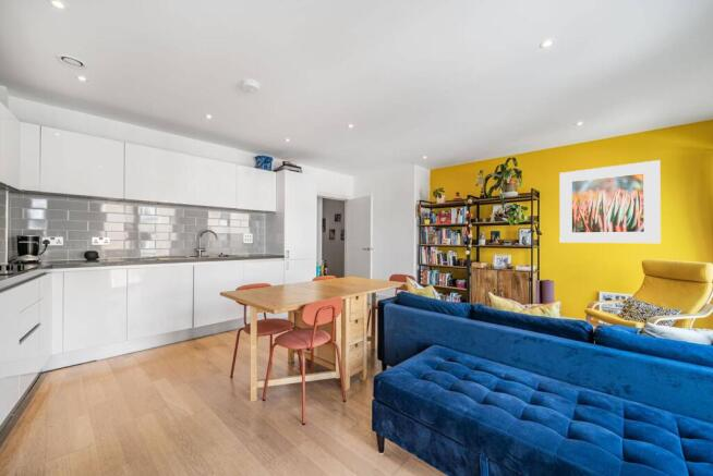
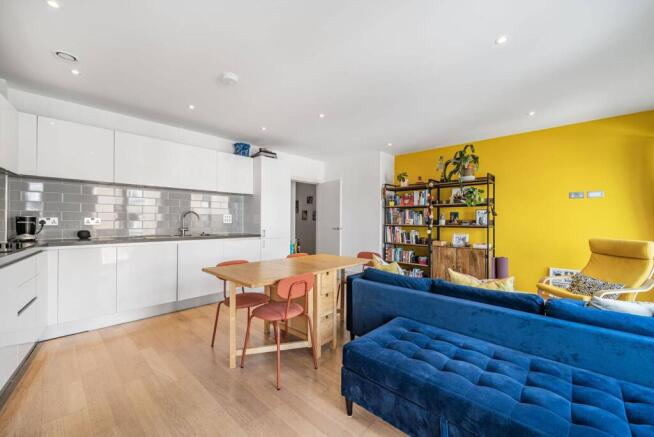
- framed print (605, 205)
